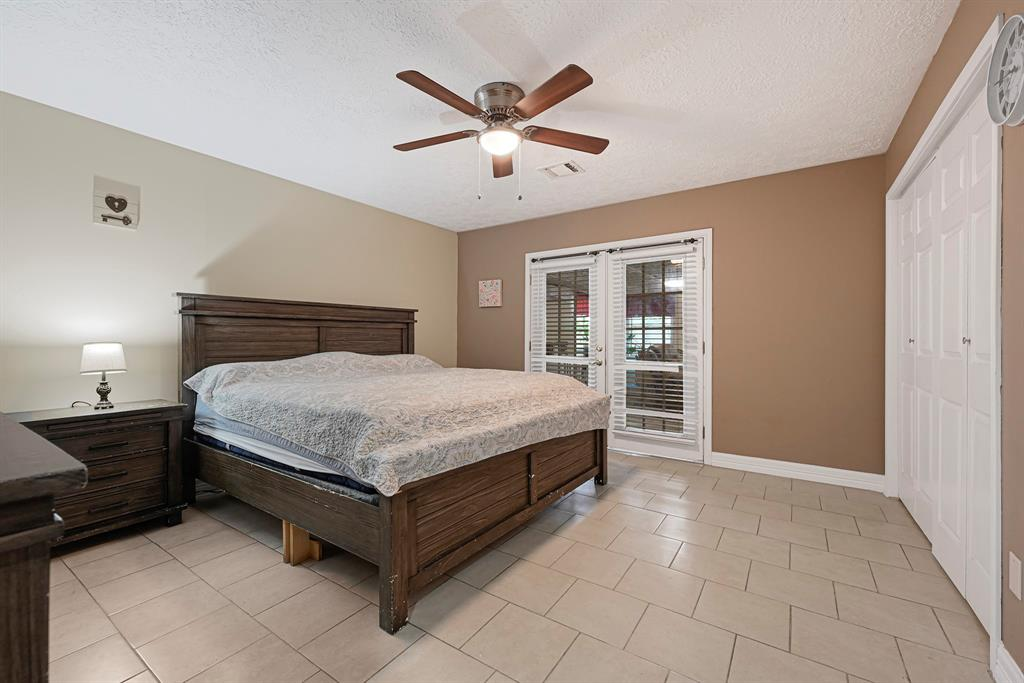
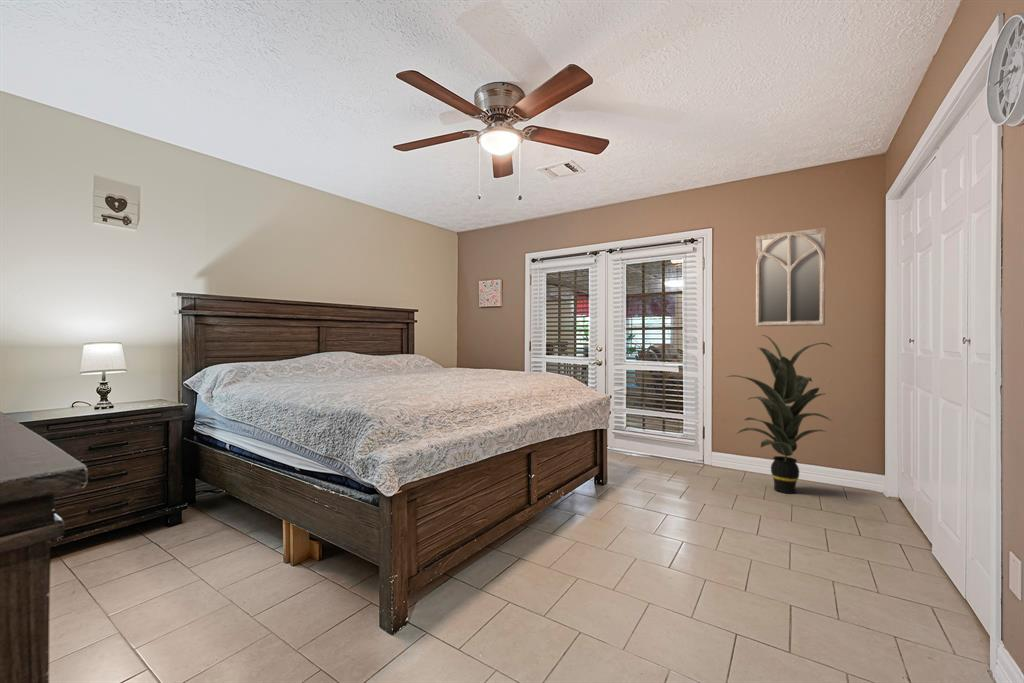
+ indoor plant (779, 411)
+ home mirror (789, 278)
